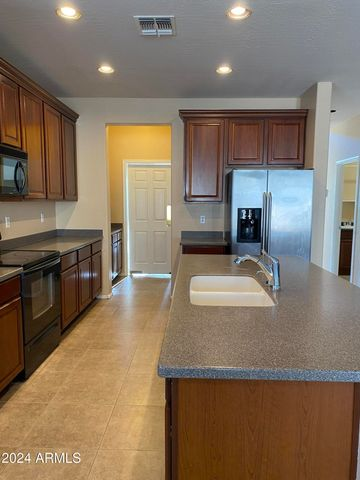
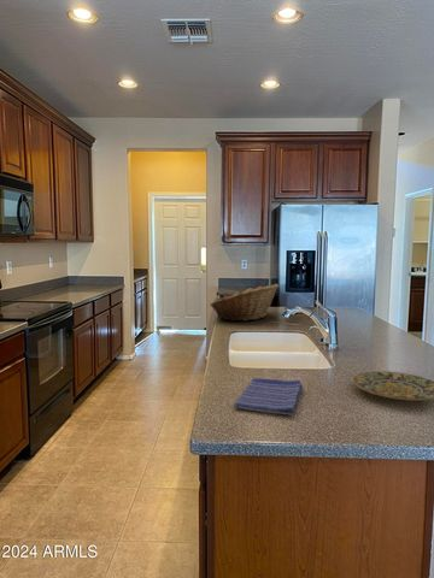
+ fruit basket (245, 300)
+ dish towel (270, 393)
+ plate (395, 388)
